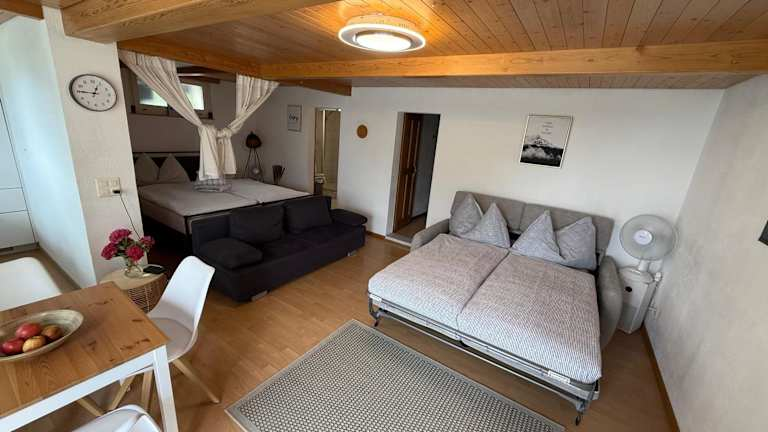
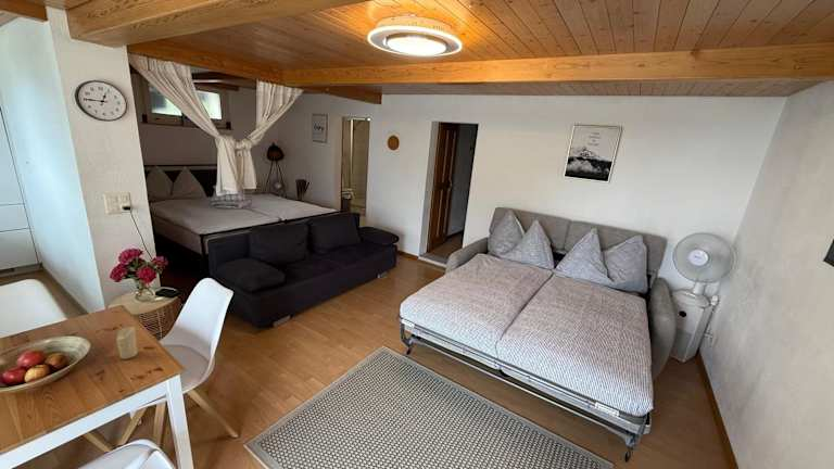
+ candle (126, 342)
